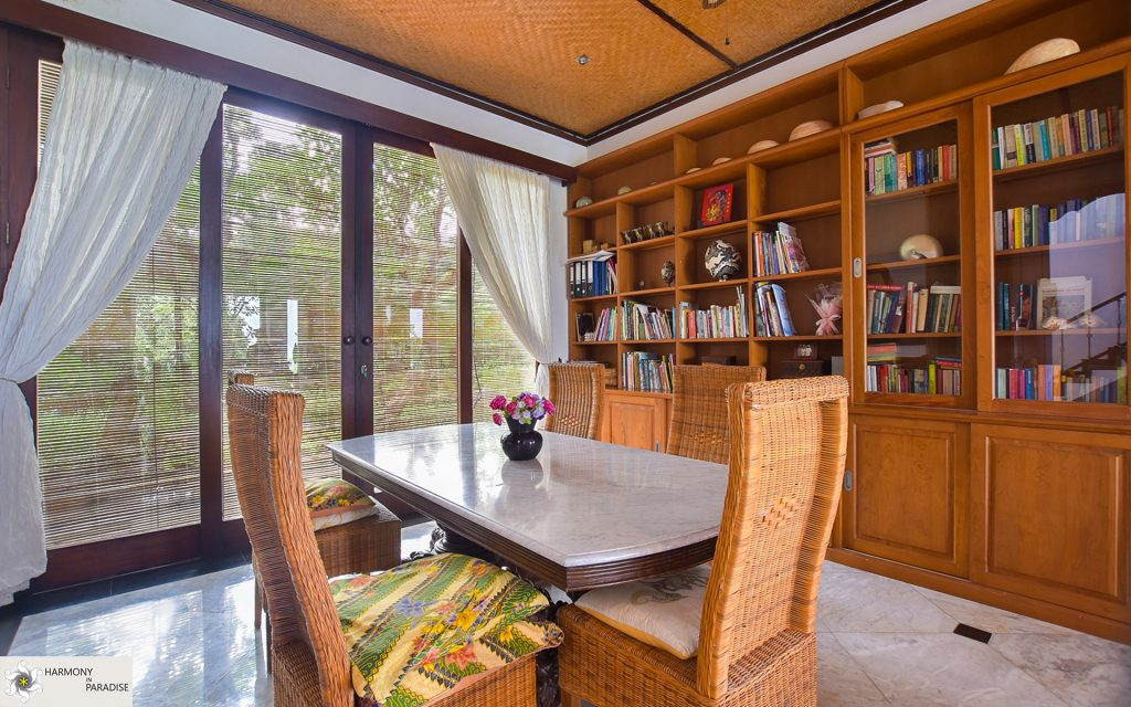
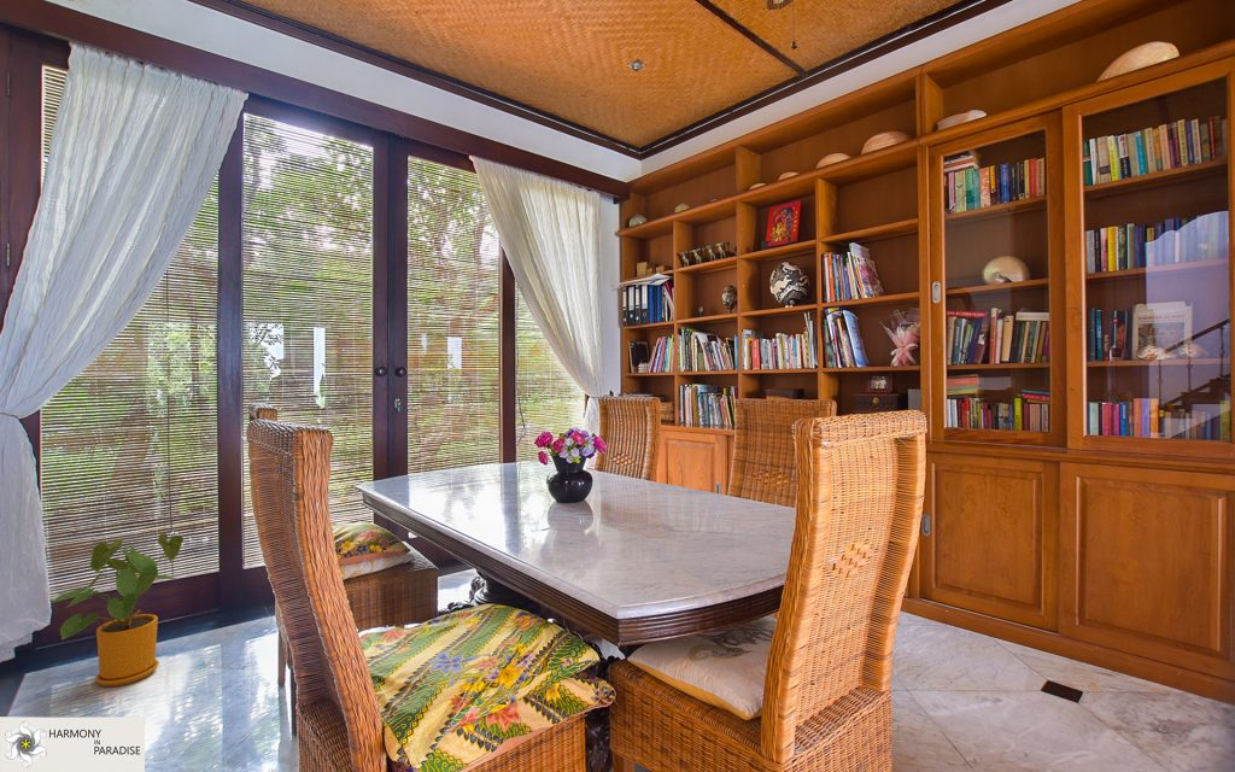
+ house plant (122, 609)
